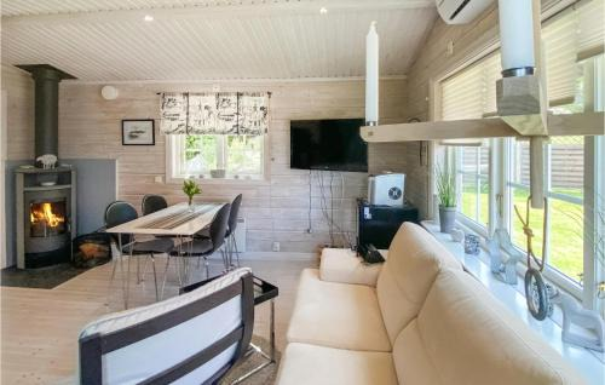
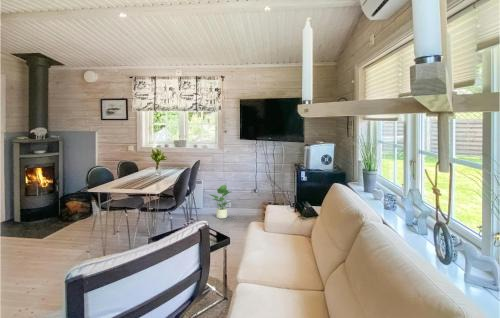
+ potted plant (219, 202)
